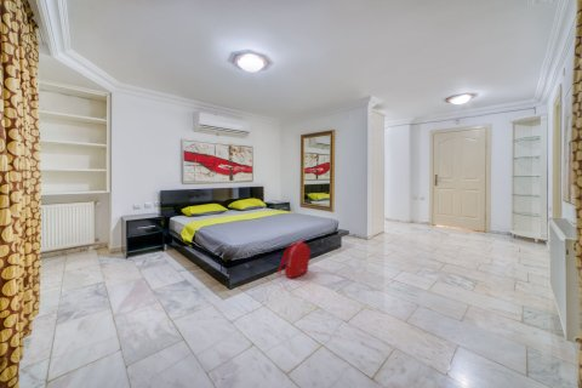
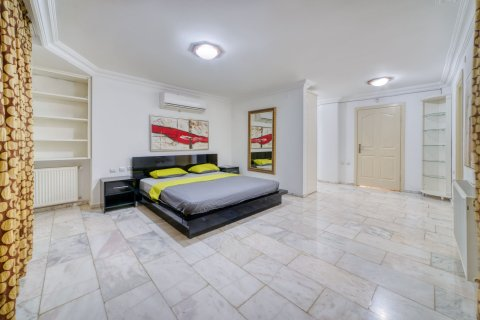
- backpack (296, 257)
